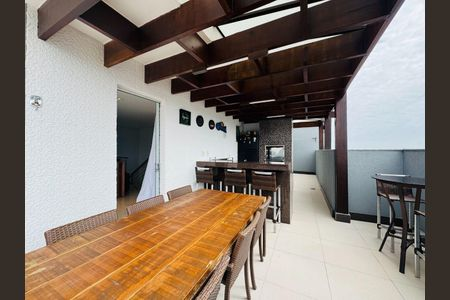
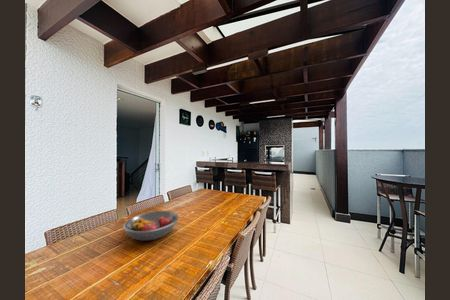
+ fruit bowl (152, 225)
